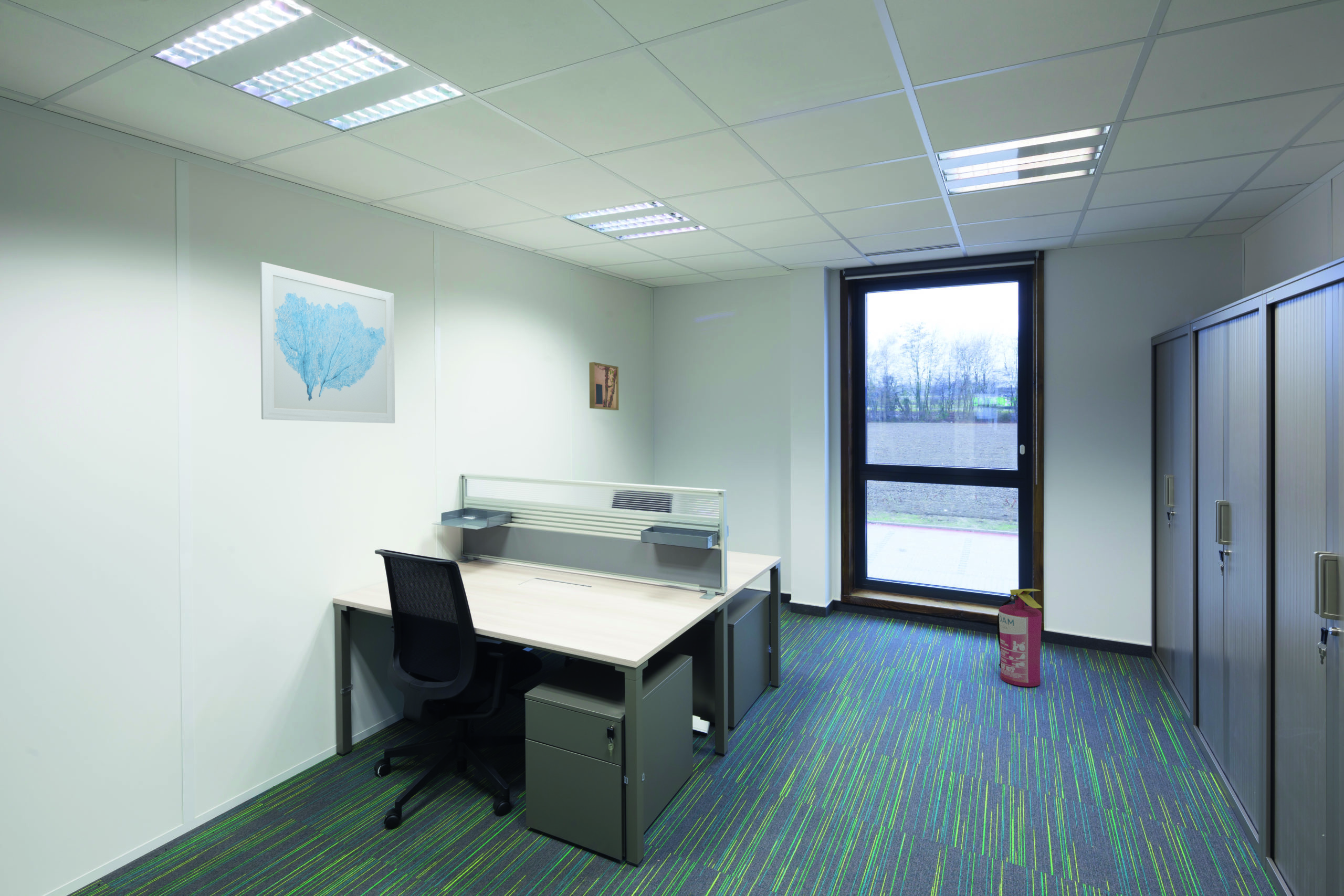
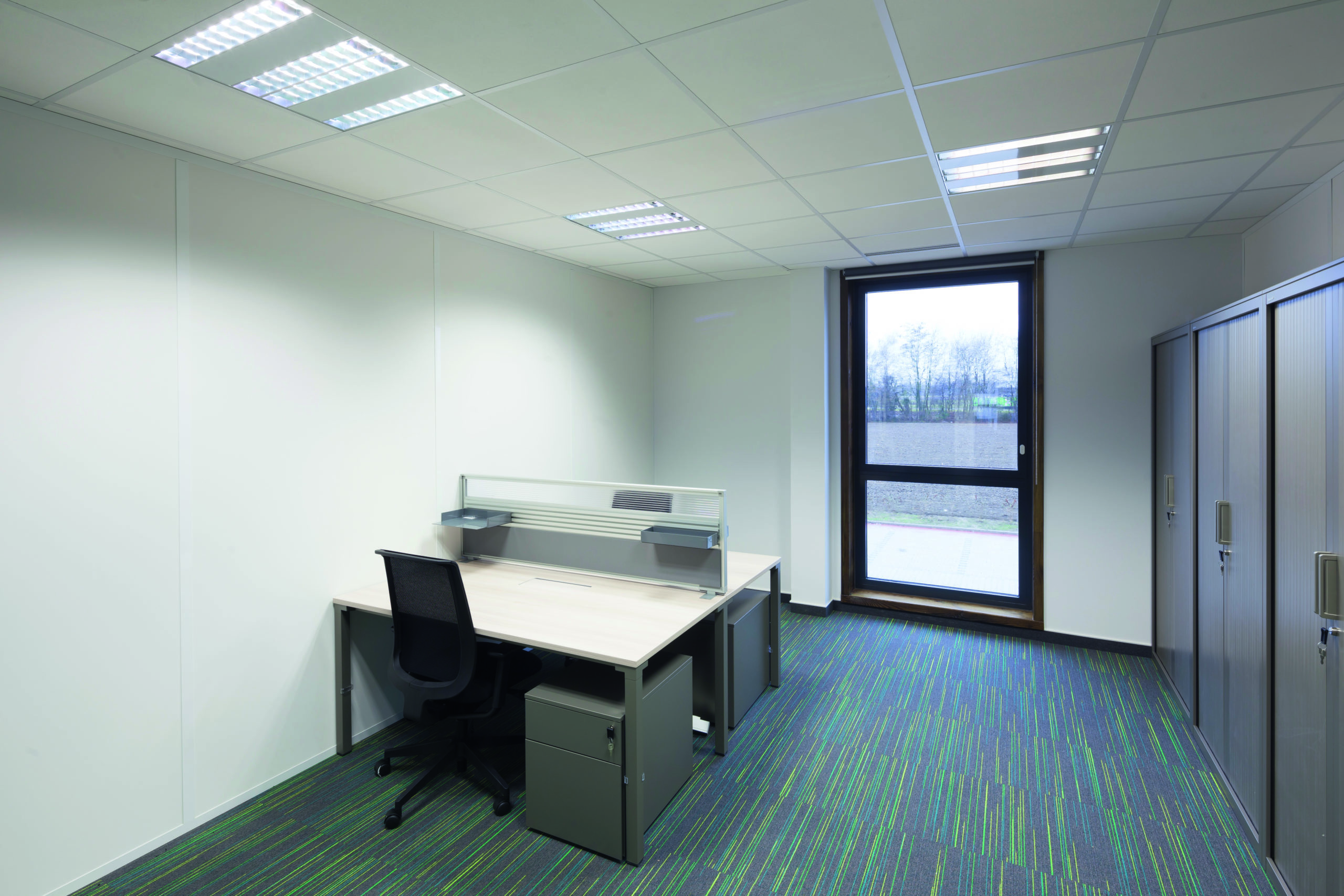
- wall art (604, 387)
- fire extinguisher (1017, 631)
- wall art (333, 350)
